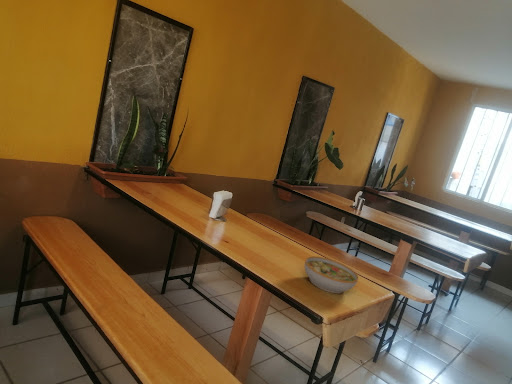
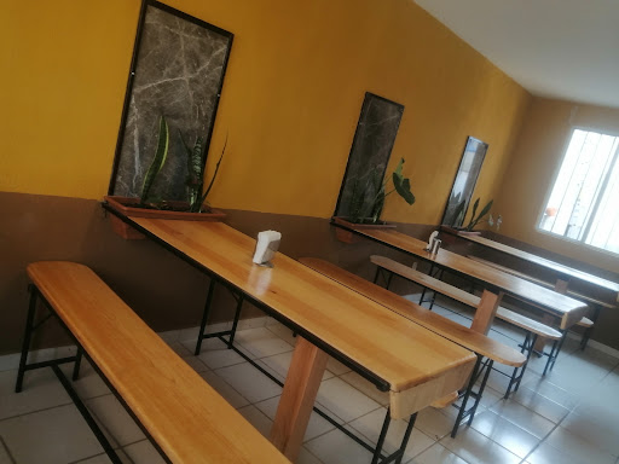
- bowl (329, 276)
